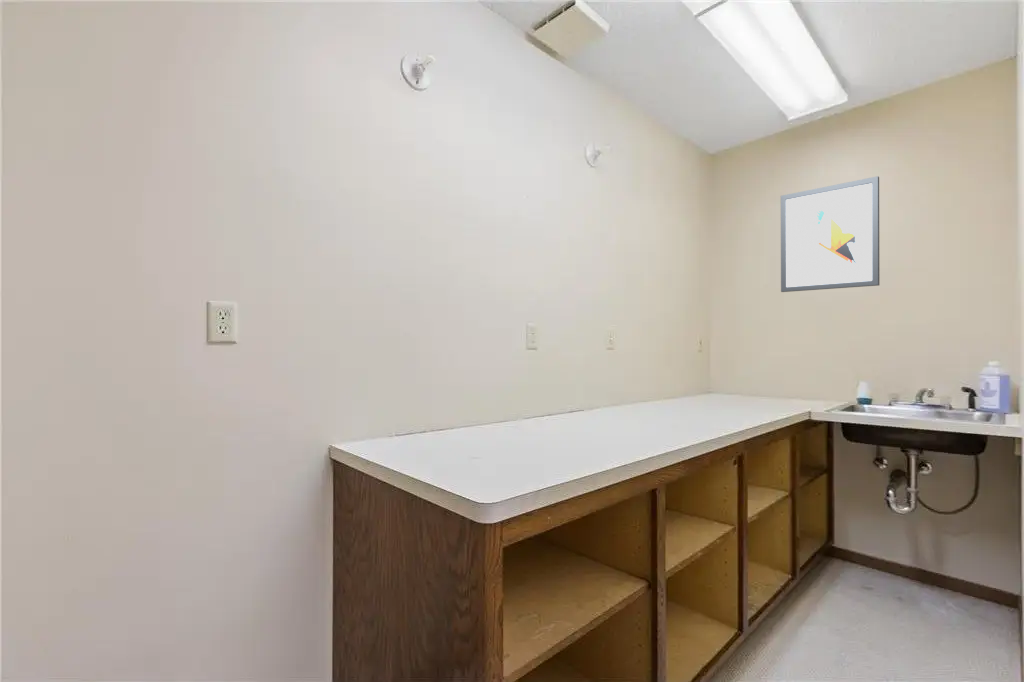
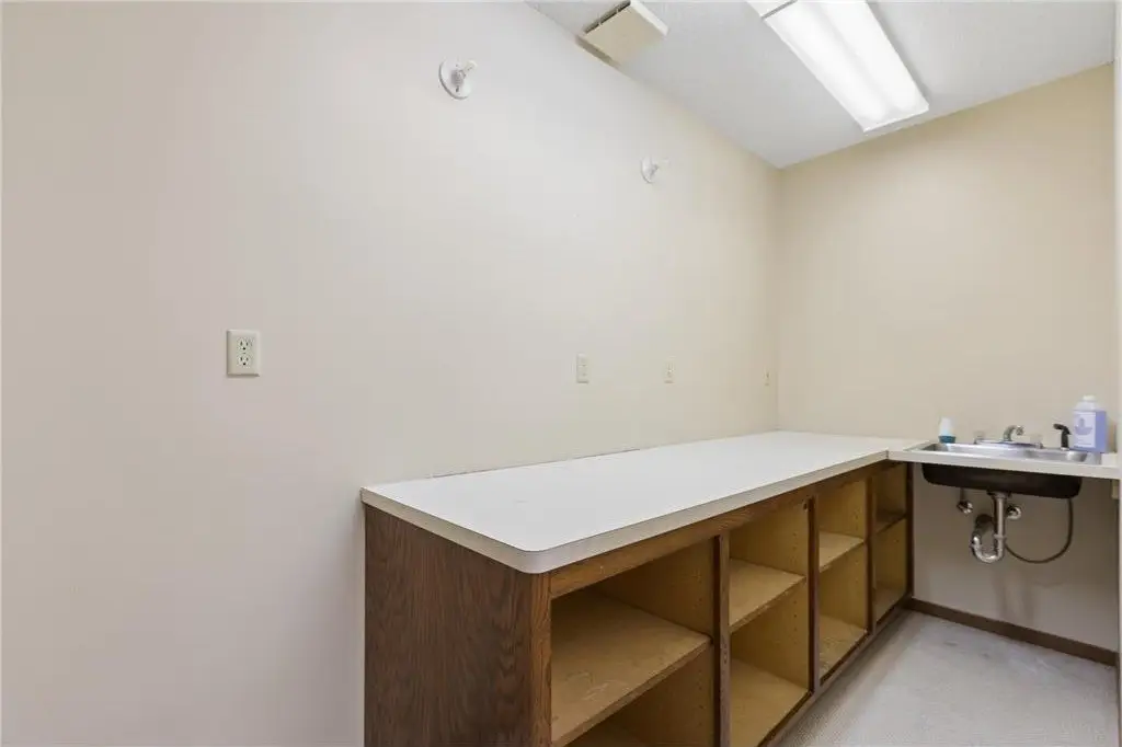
- wall art (827, 237)
